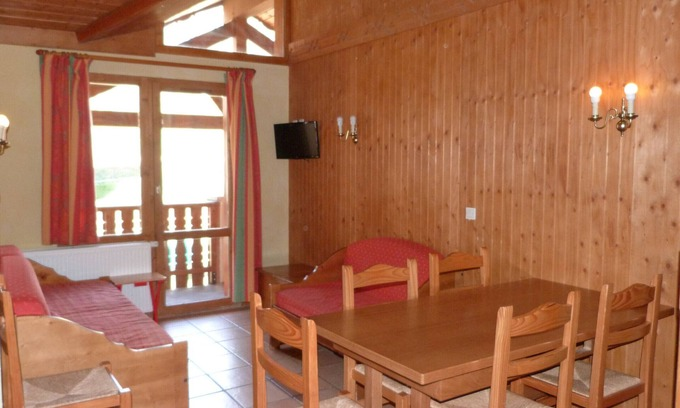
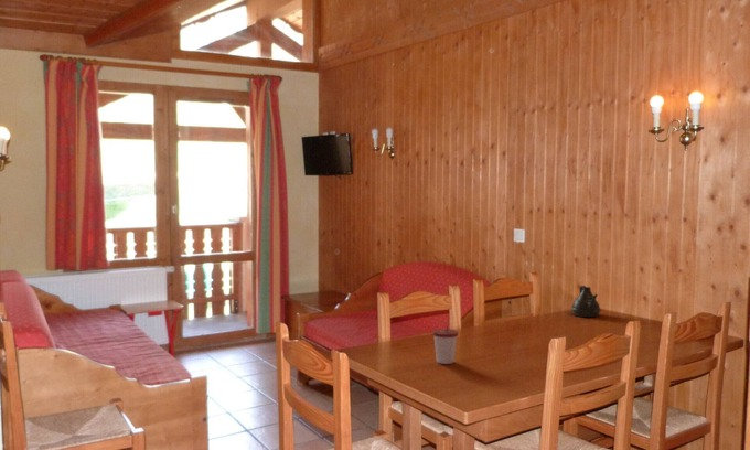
+ cup (444, 342)
+ teapot (587, 301)
